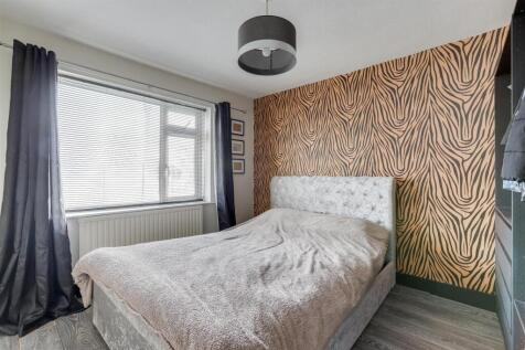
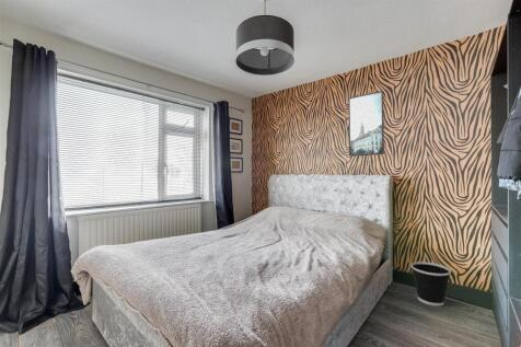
+ wastebasket (430, 284)
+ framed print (366, 125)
